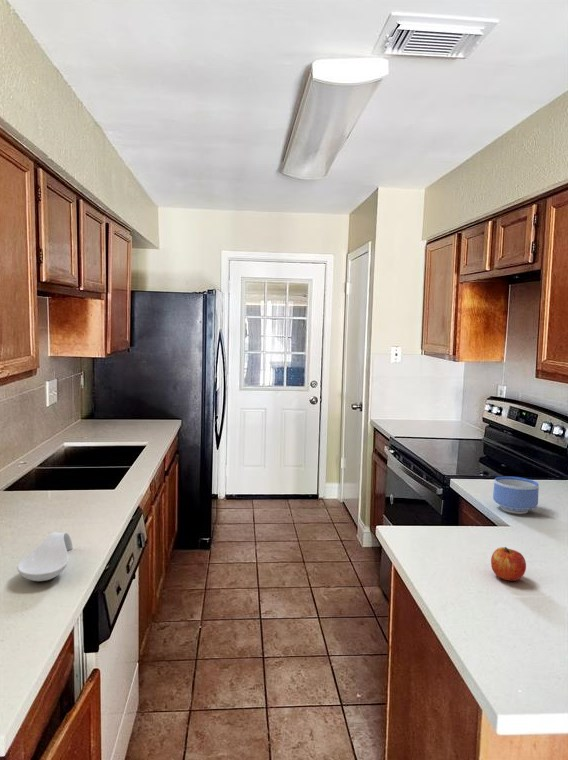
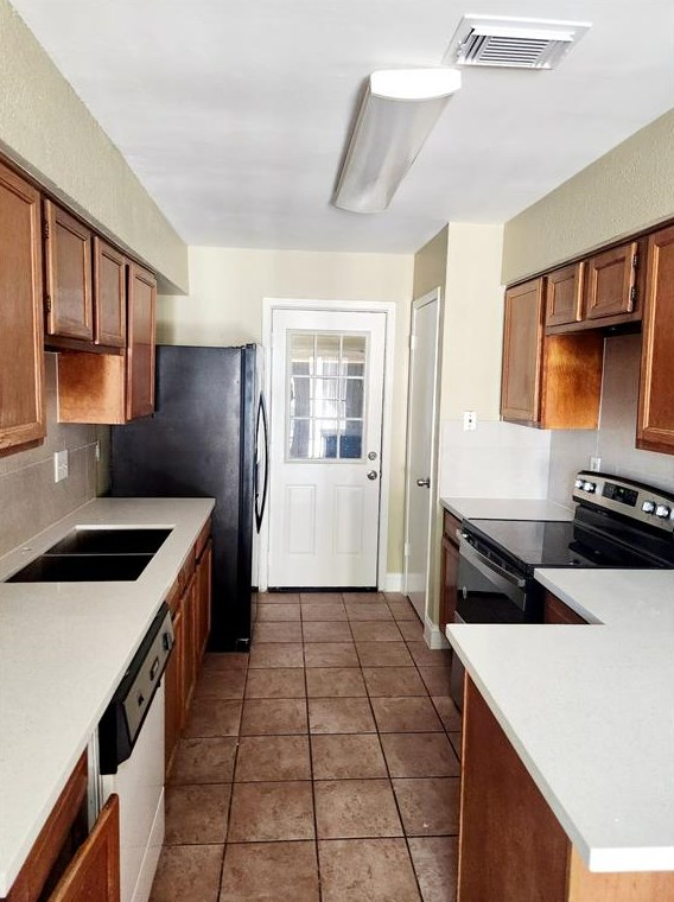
- spoon rest (50, 553)
- bowl (515, 495)
- apple (508, 562)
